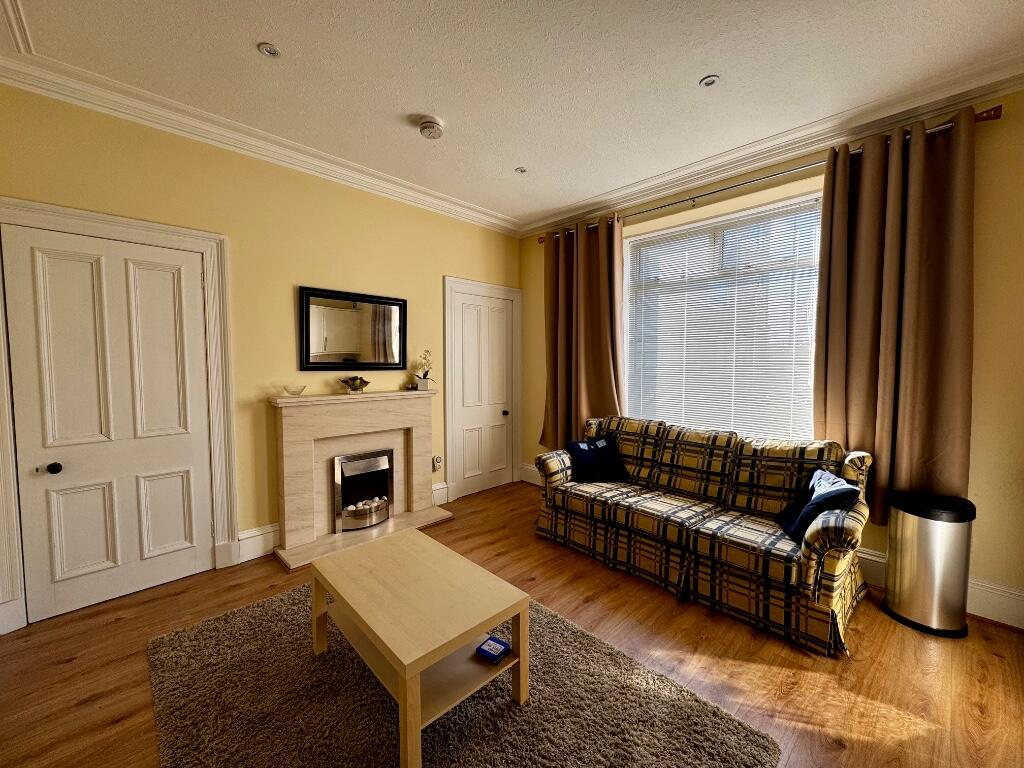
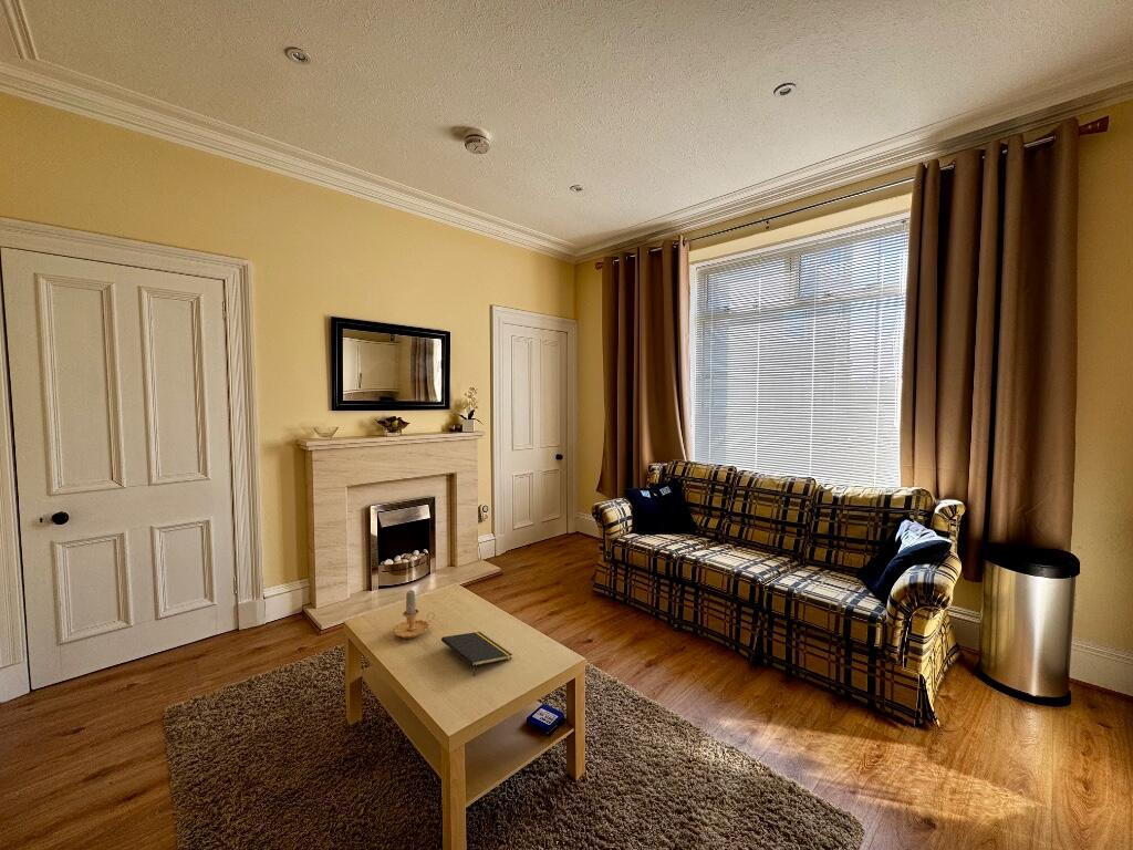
+ candle (415, 610)
+ notepad (476, 647)
